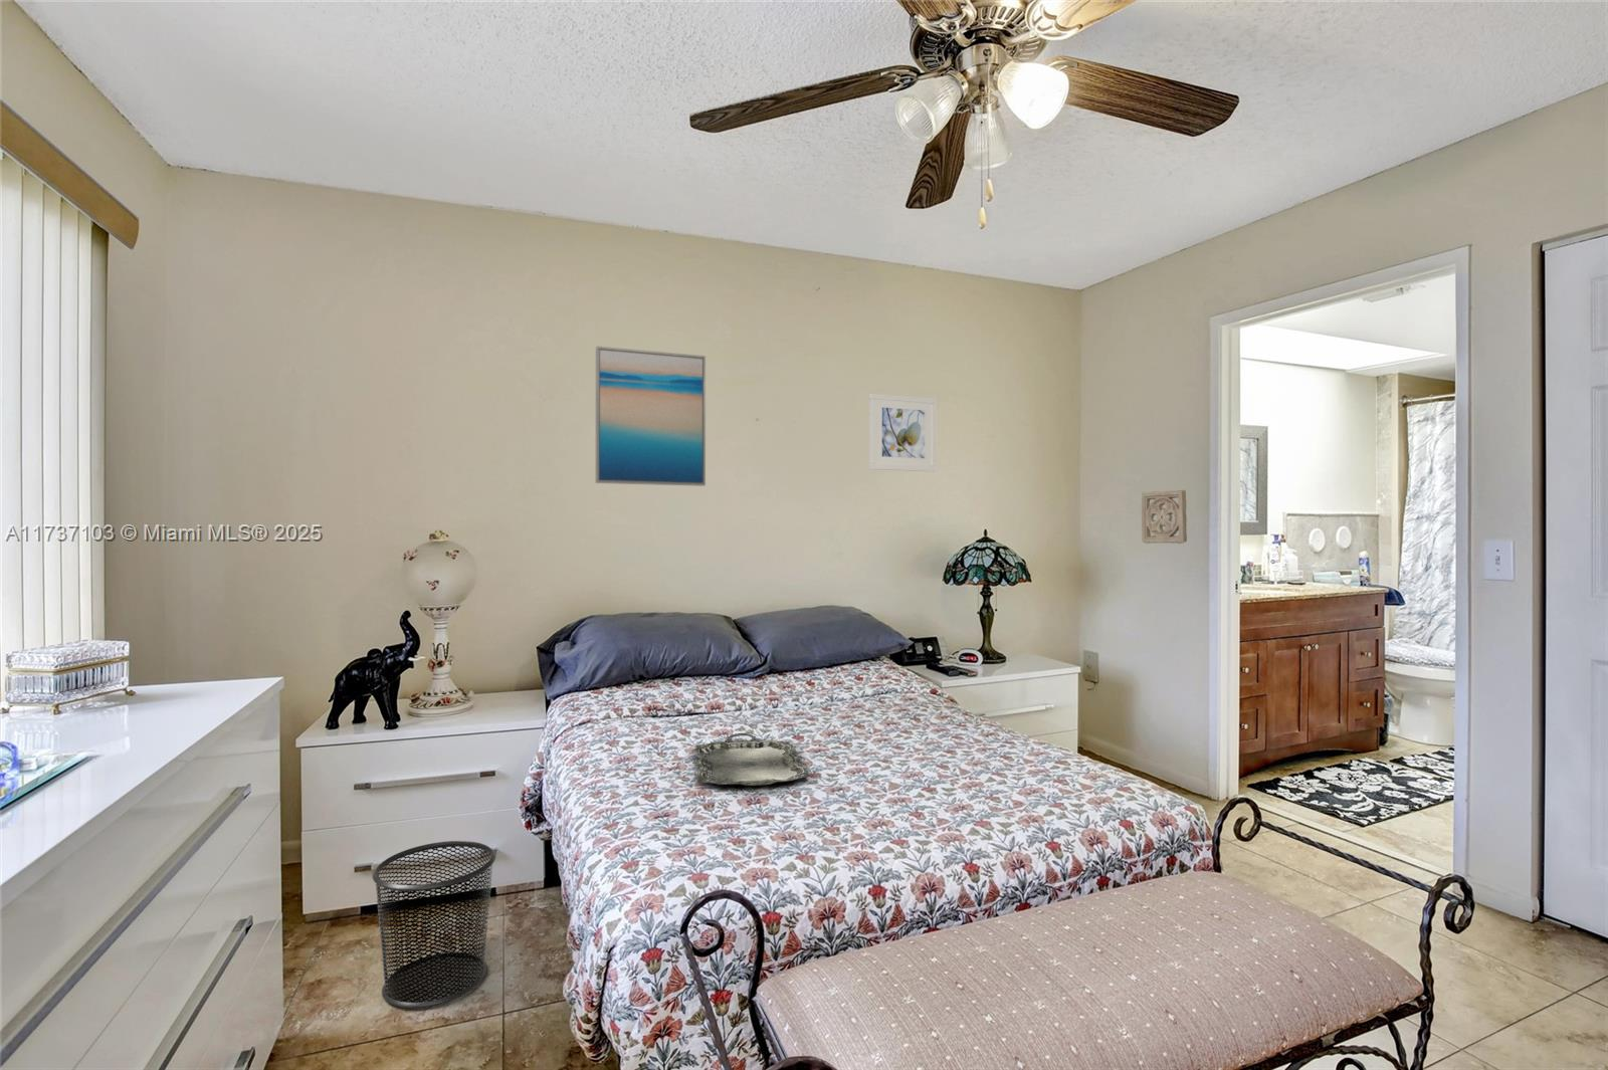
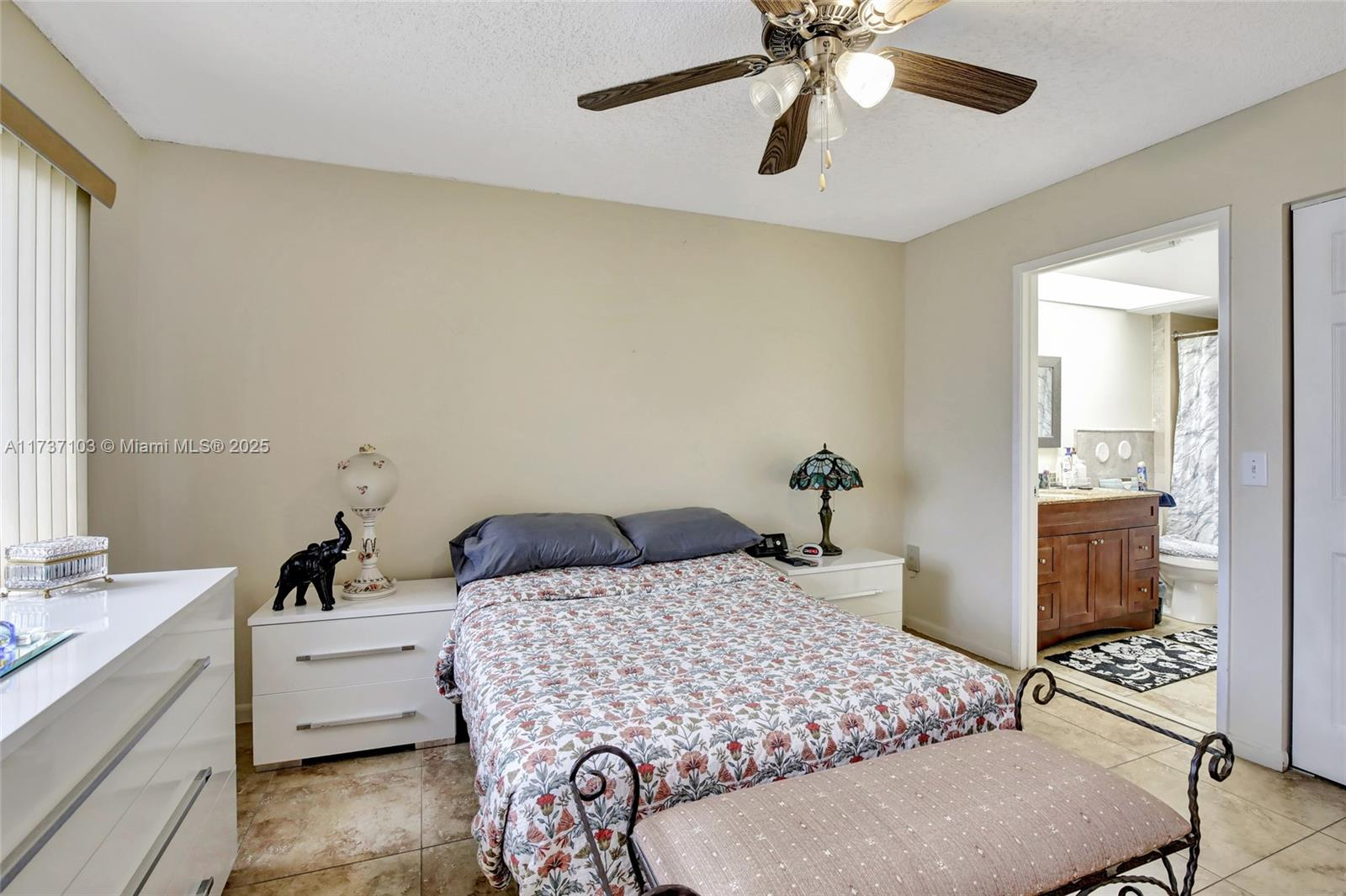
- wall art (651, 418)
- waste bin (435, 921)
- wall ornament (1162, 517)
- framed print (902, 433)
- serving tray (748, 761)
